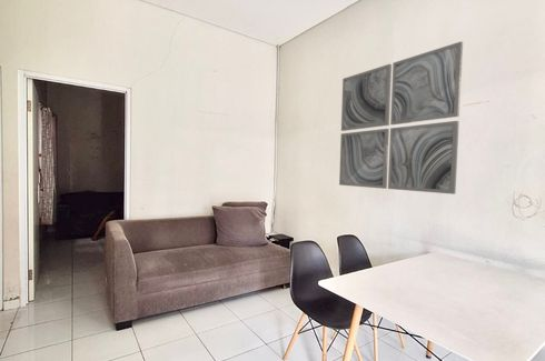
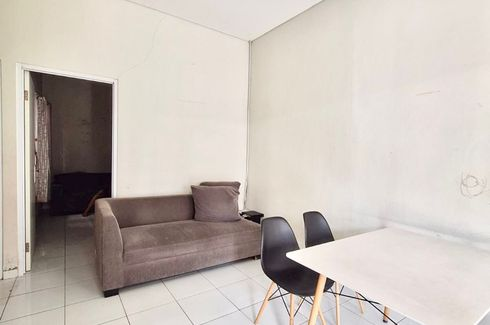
- wall art (390, 128)
